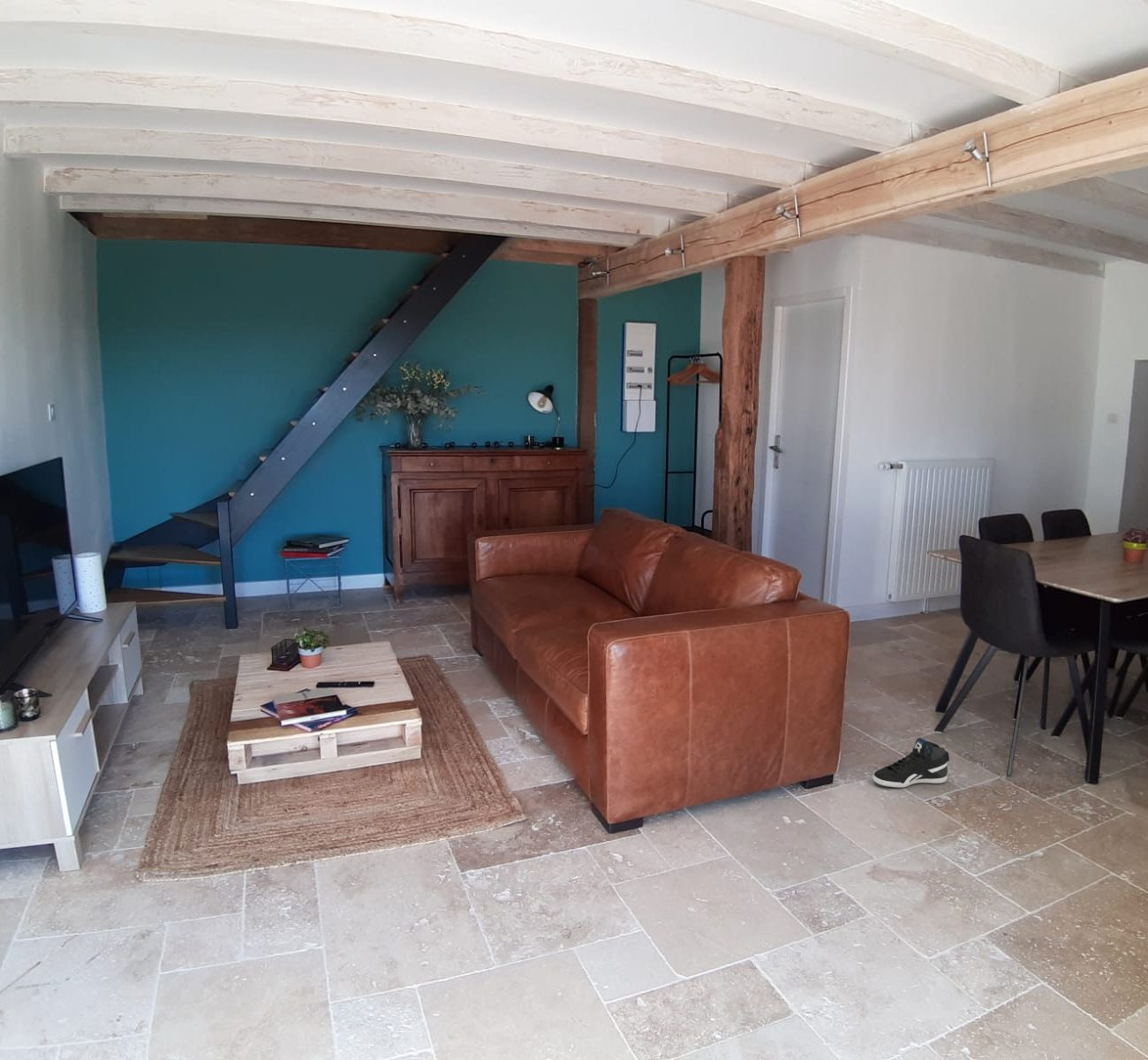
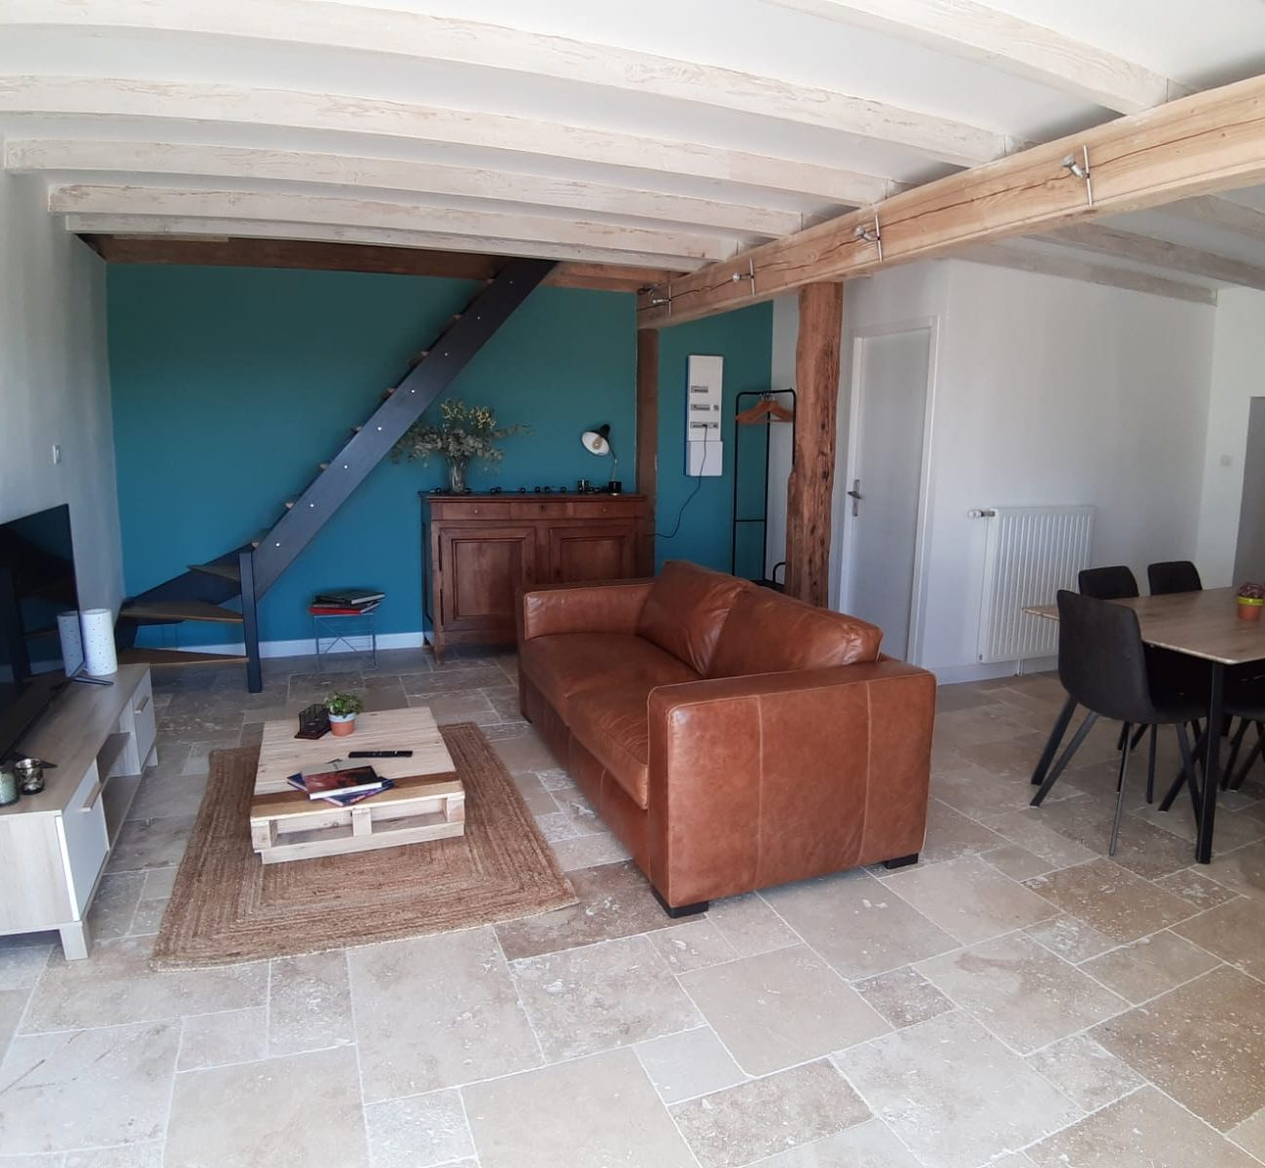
- sneaker (910, 760)
